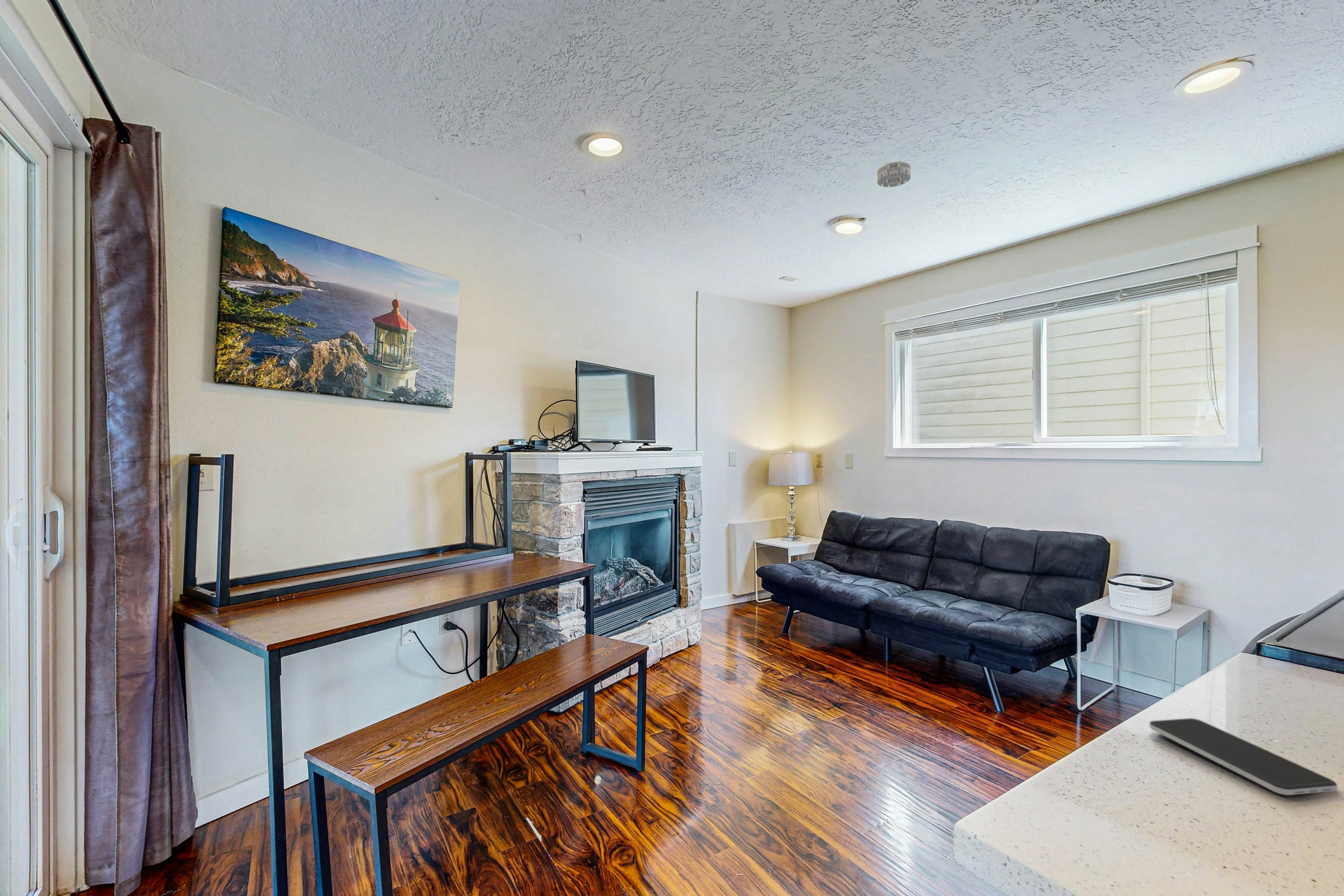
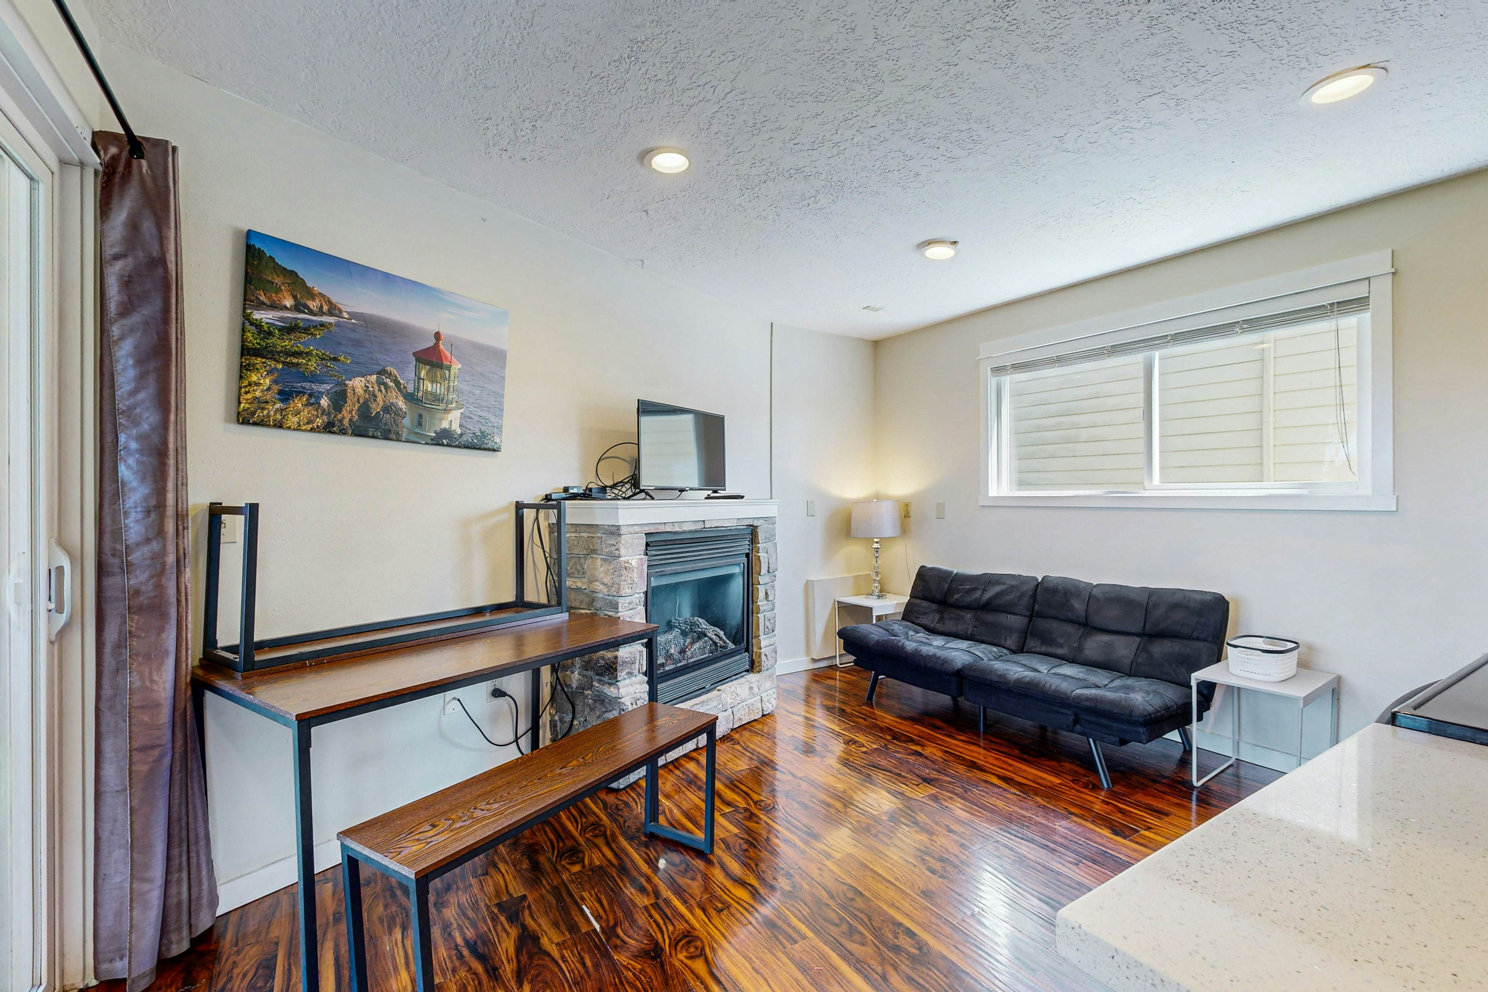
- smoke detector (894, 174)
- smartphone (1234, 752)
